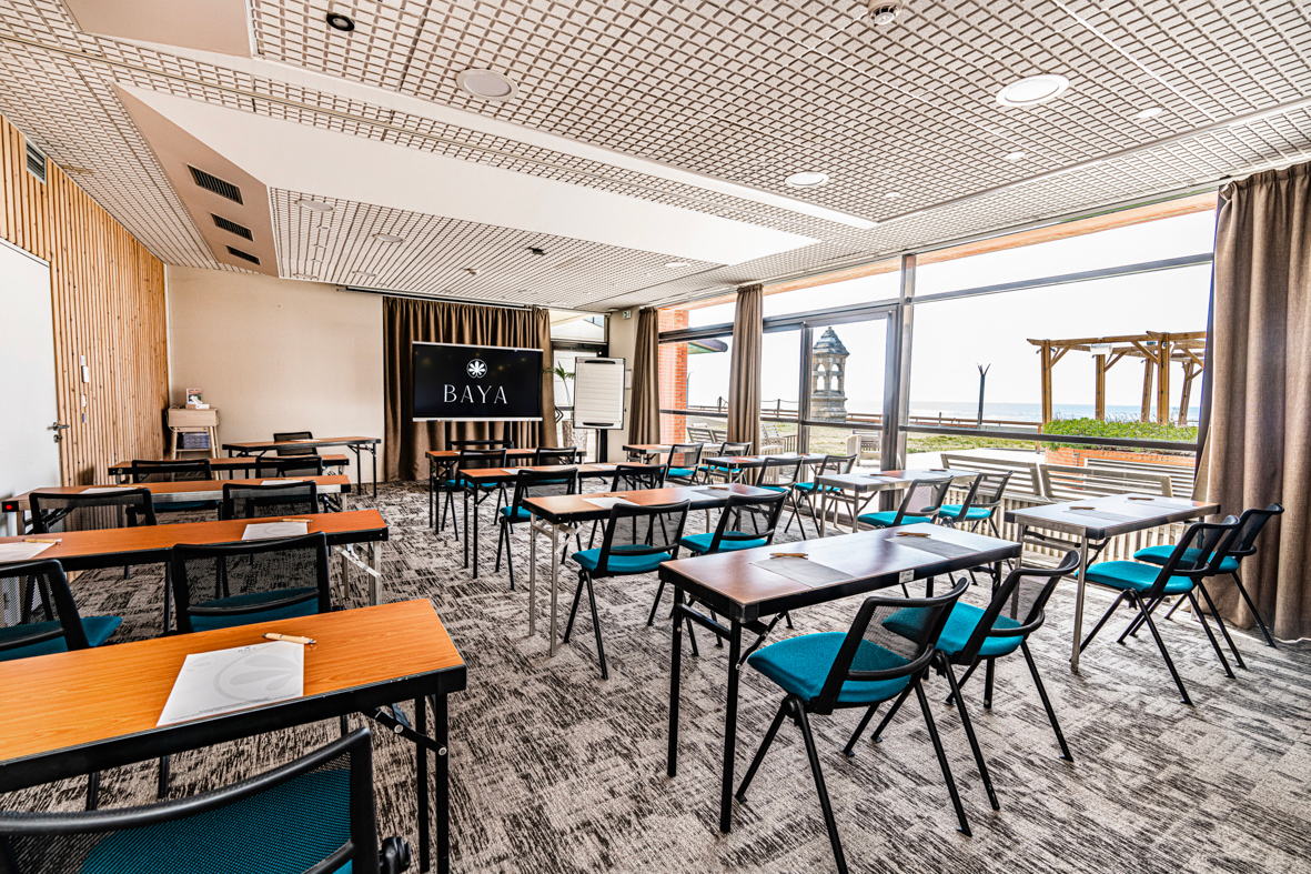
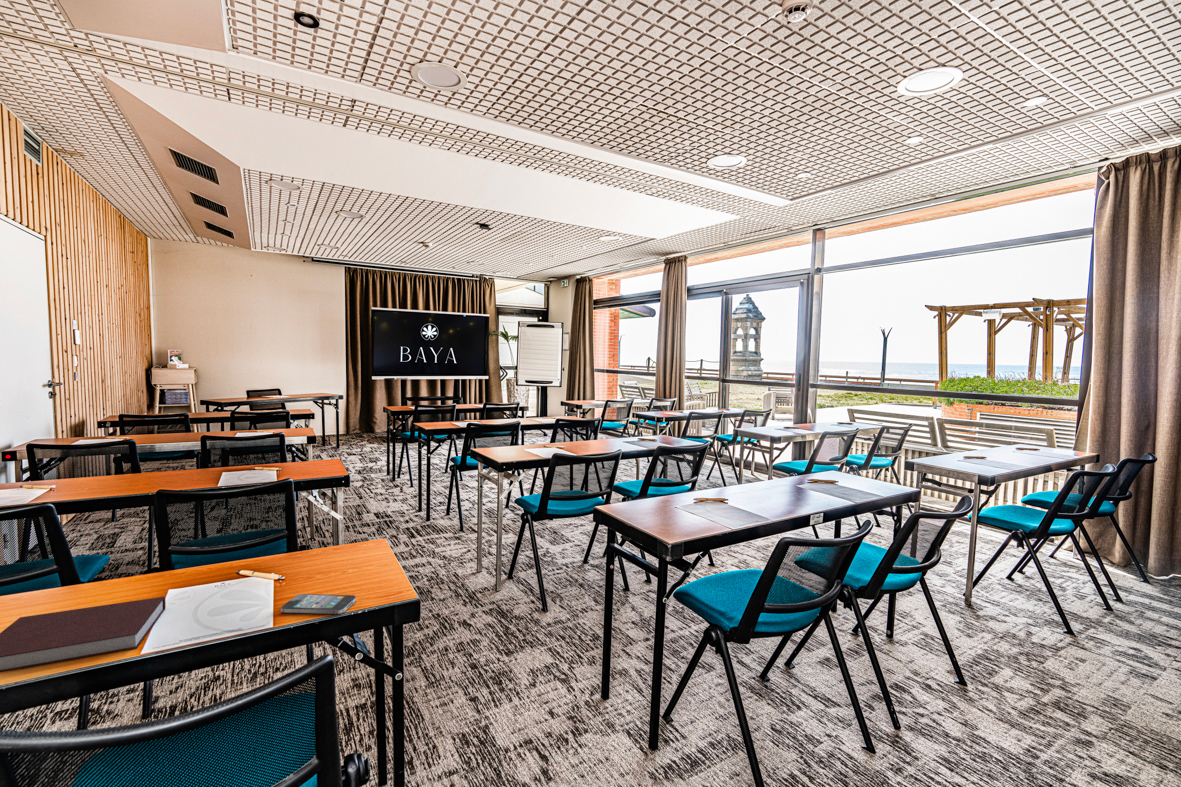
+ notebook (77, 632)
+ smartphone (319, 603)
